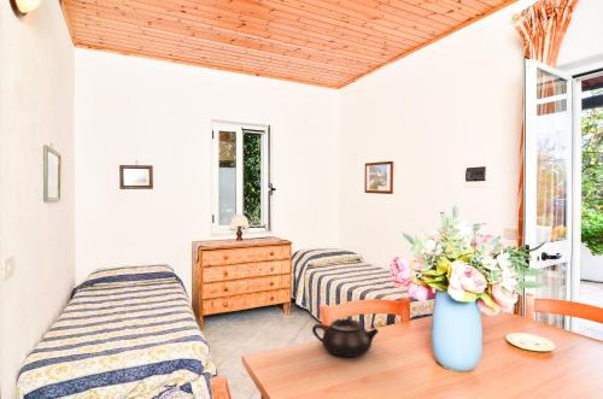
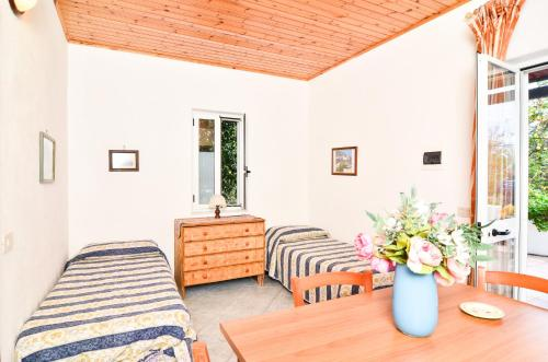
- teapot (345, 333)
